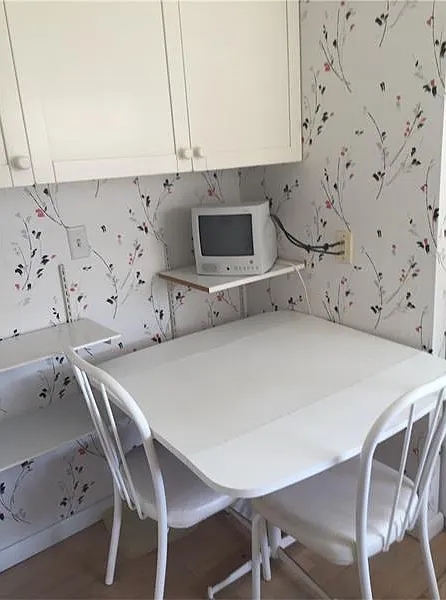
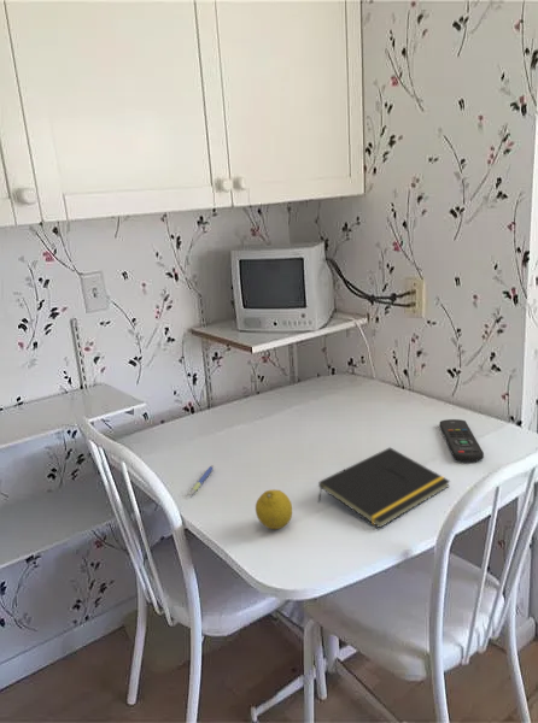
+ pen (201, 480)
+ remote control (460, 437)
+ notepad (385, 483)
+ fruit (274, 507)
